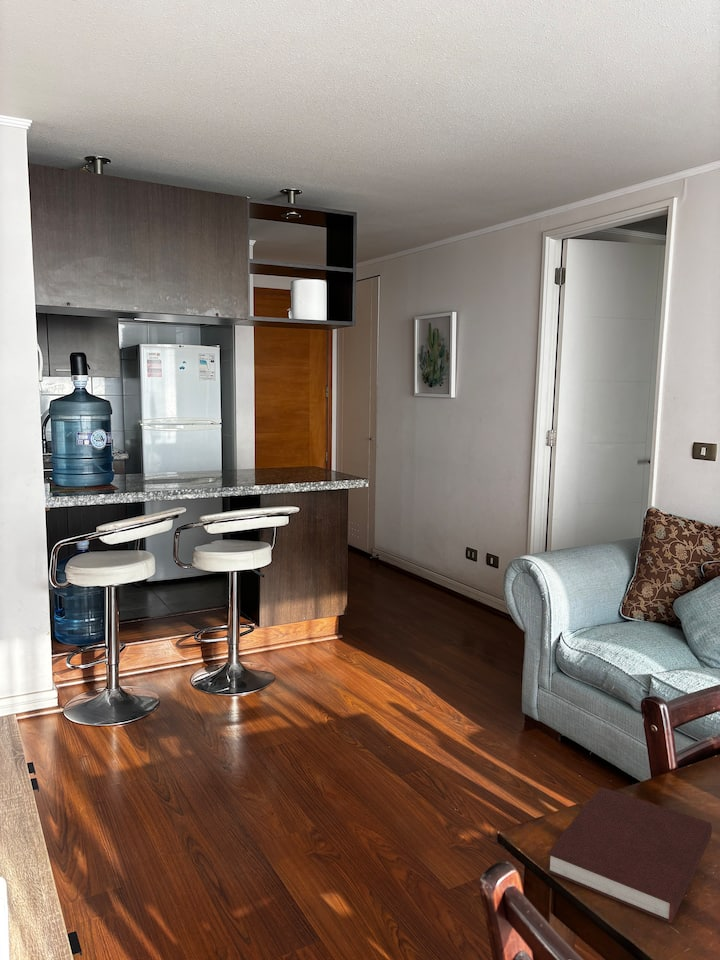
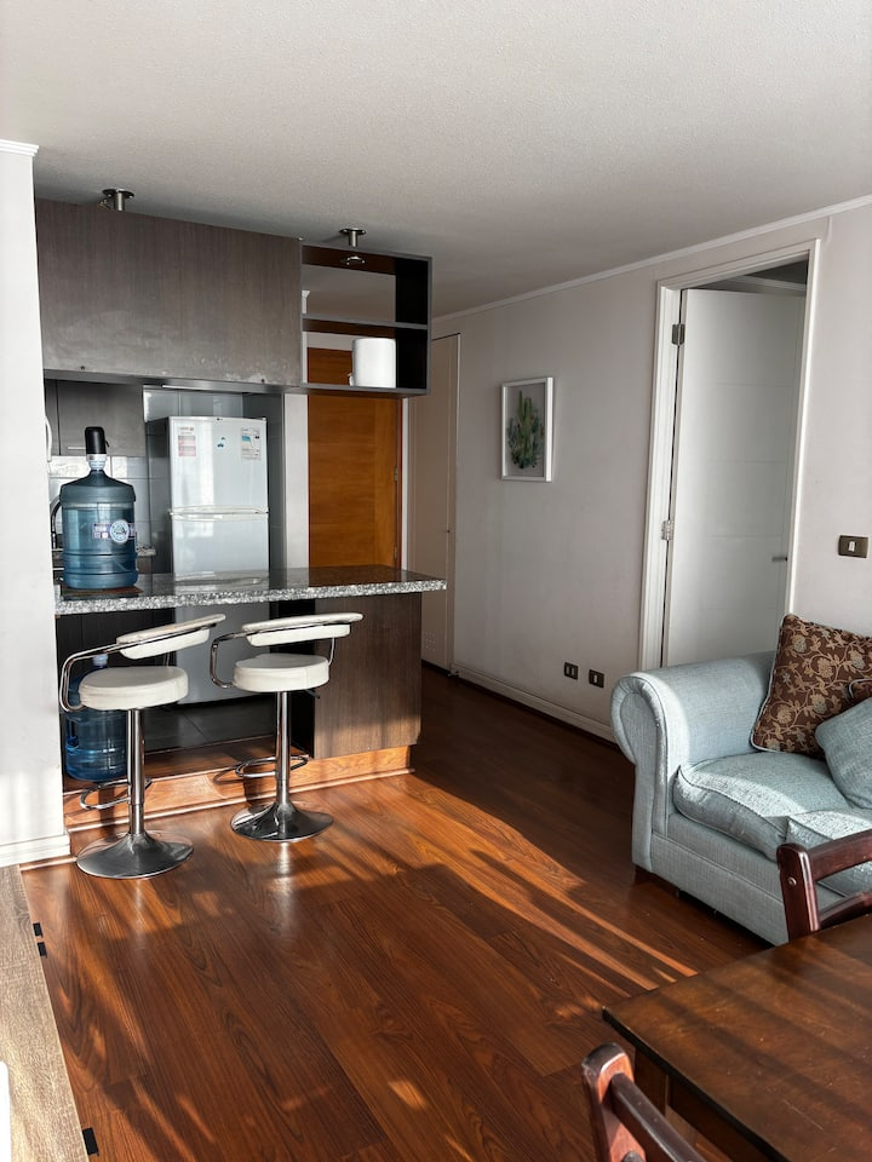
- notebook (632, 846)
